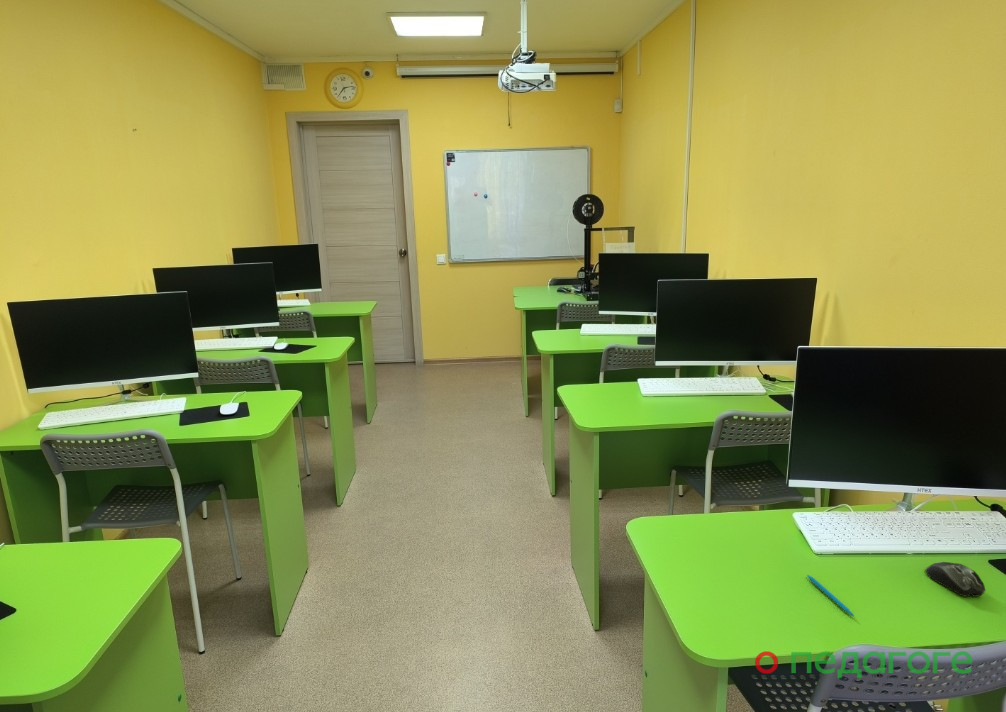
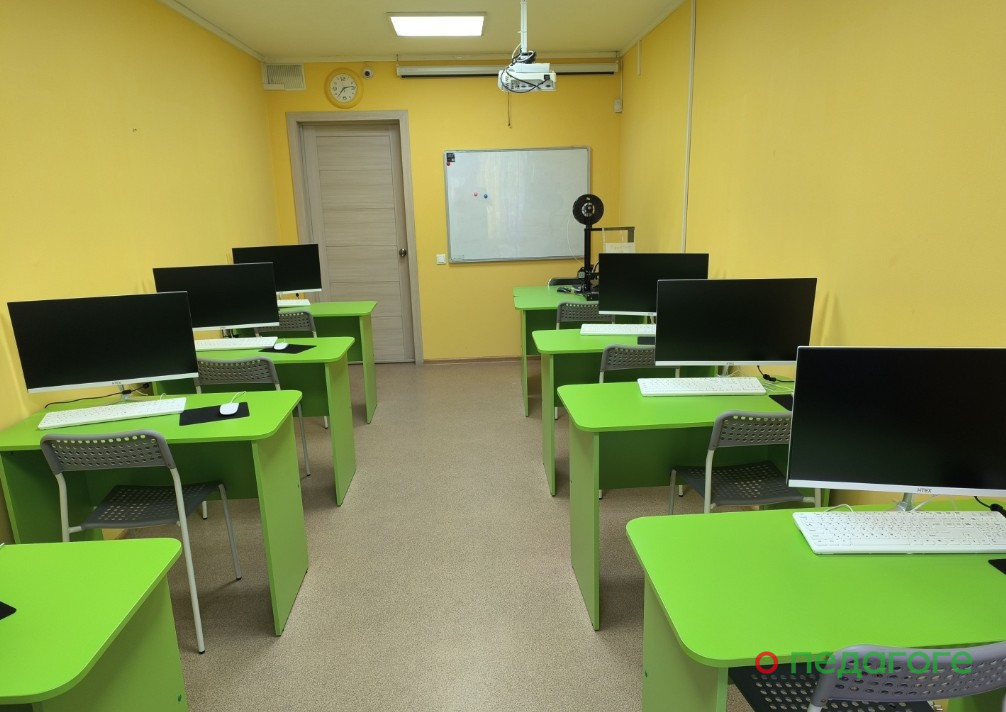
- pen (829, 594)
- computer mouse (955, 575)
